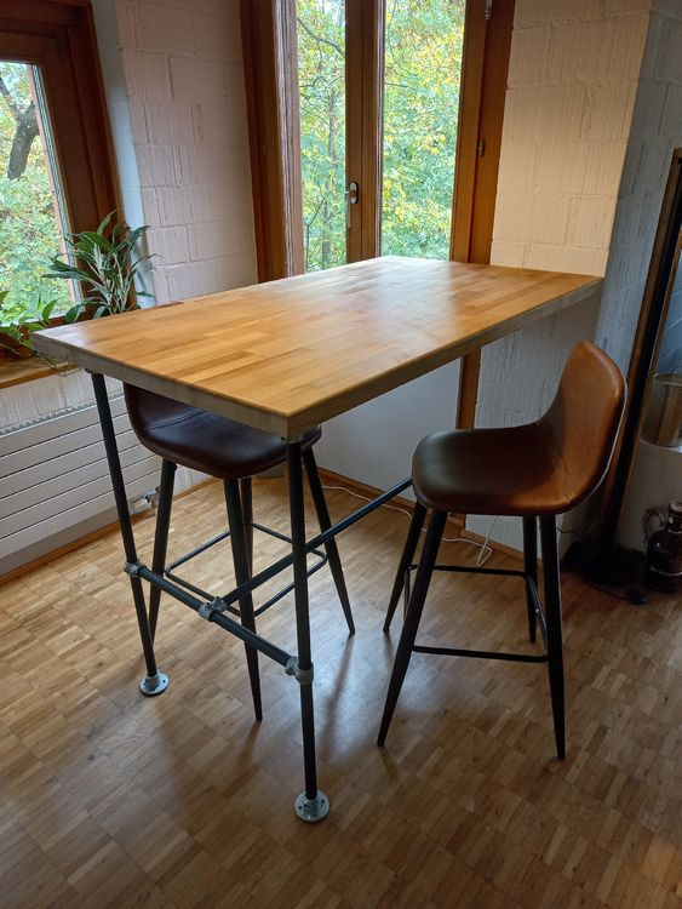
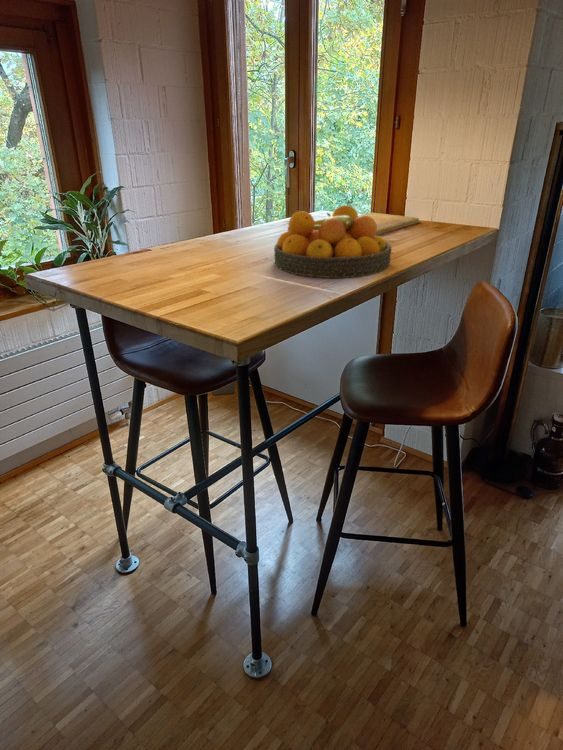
+ cutting board (375, 221)
+ fruit bowl (332, 236)
